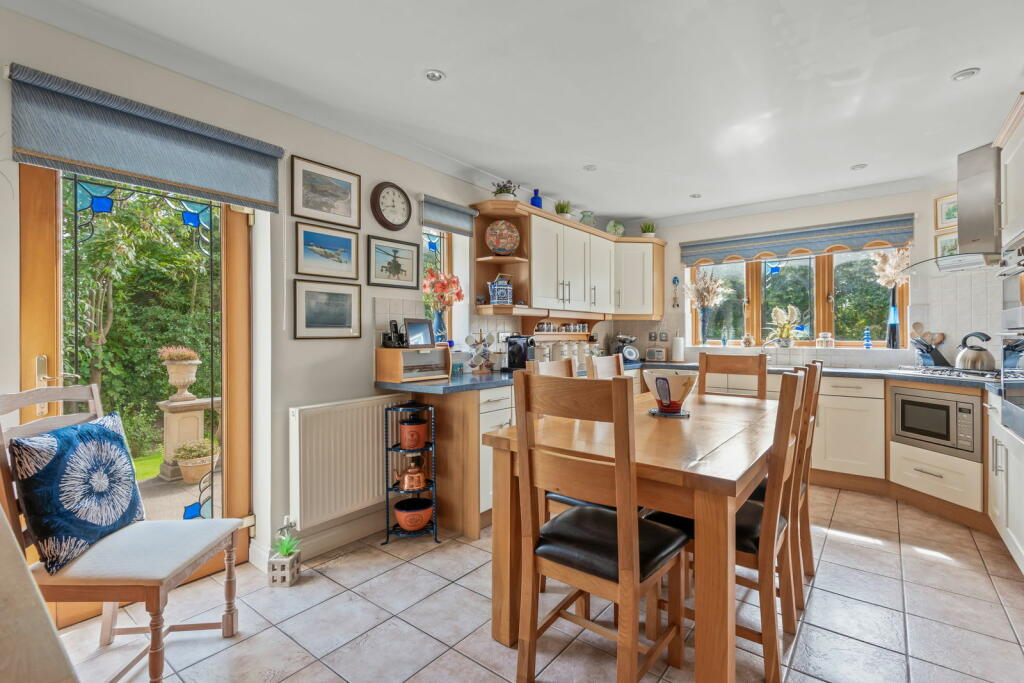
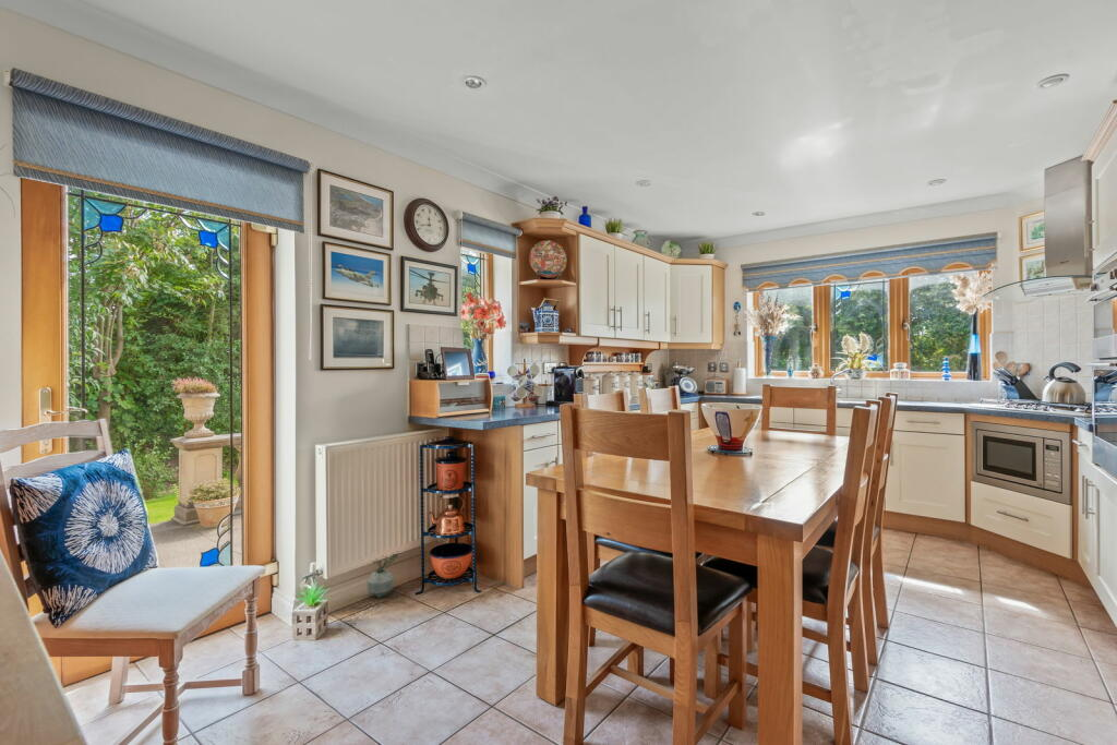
+ potted plant (384, 564)
